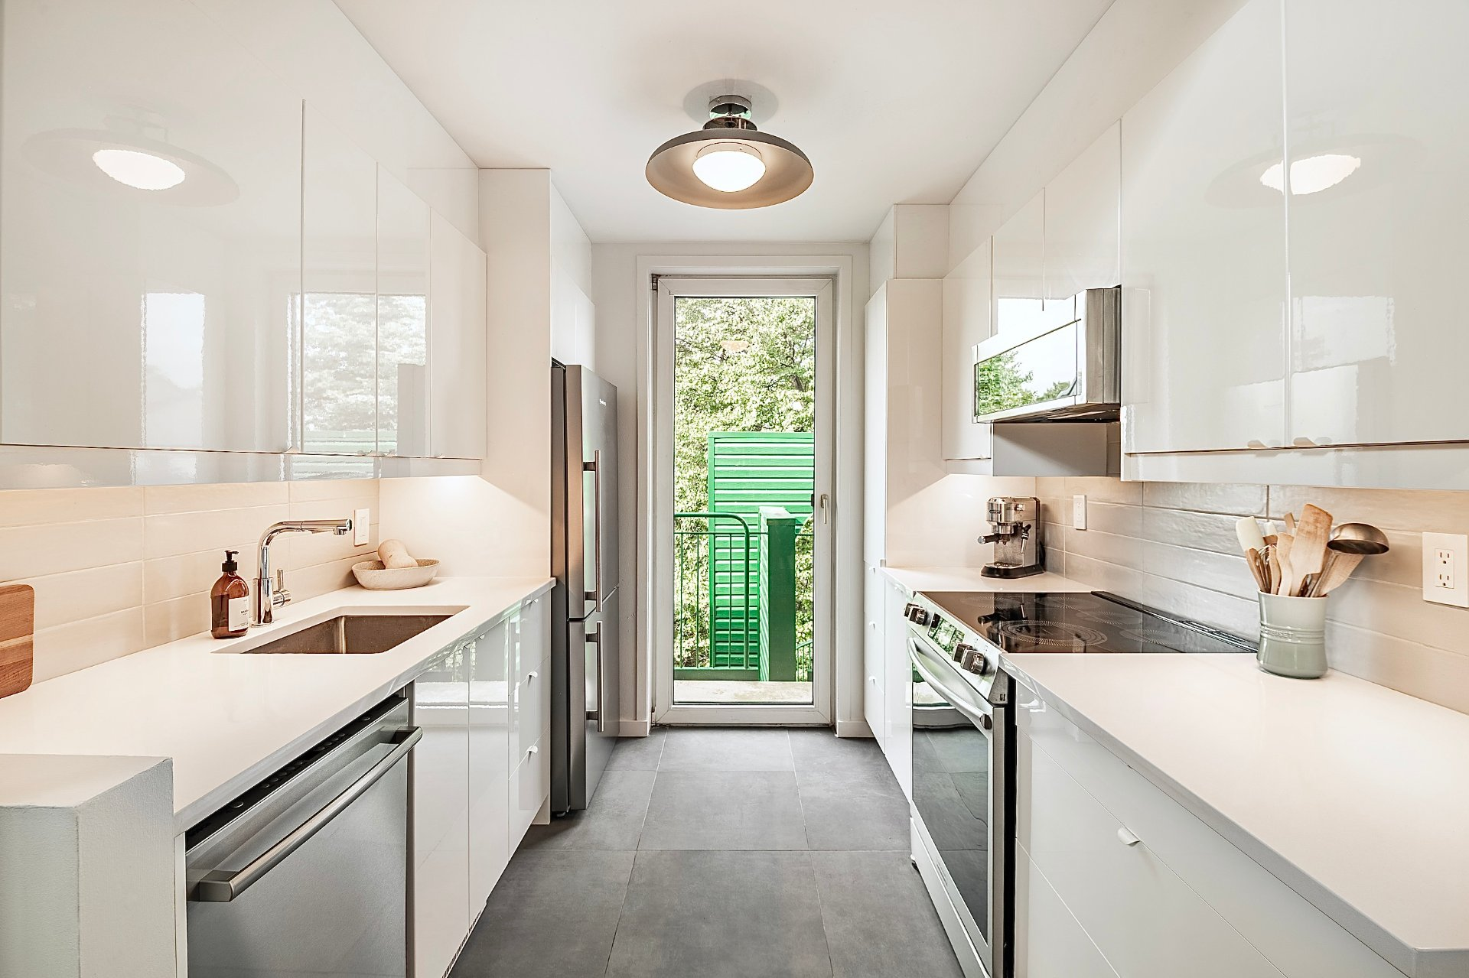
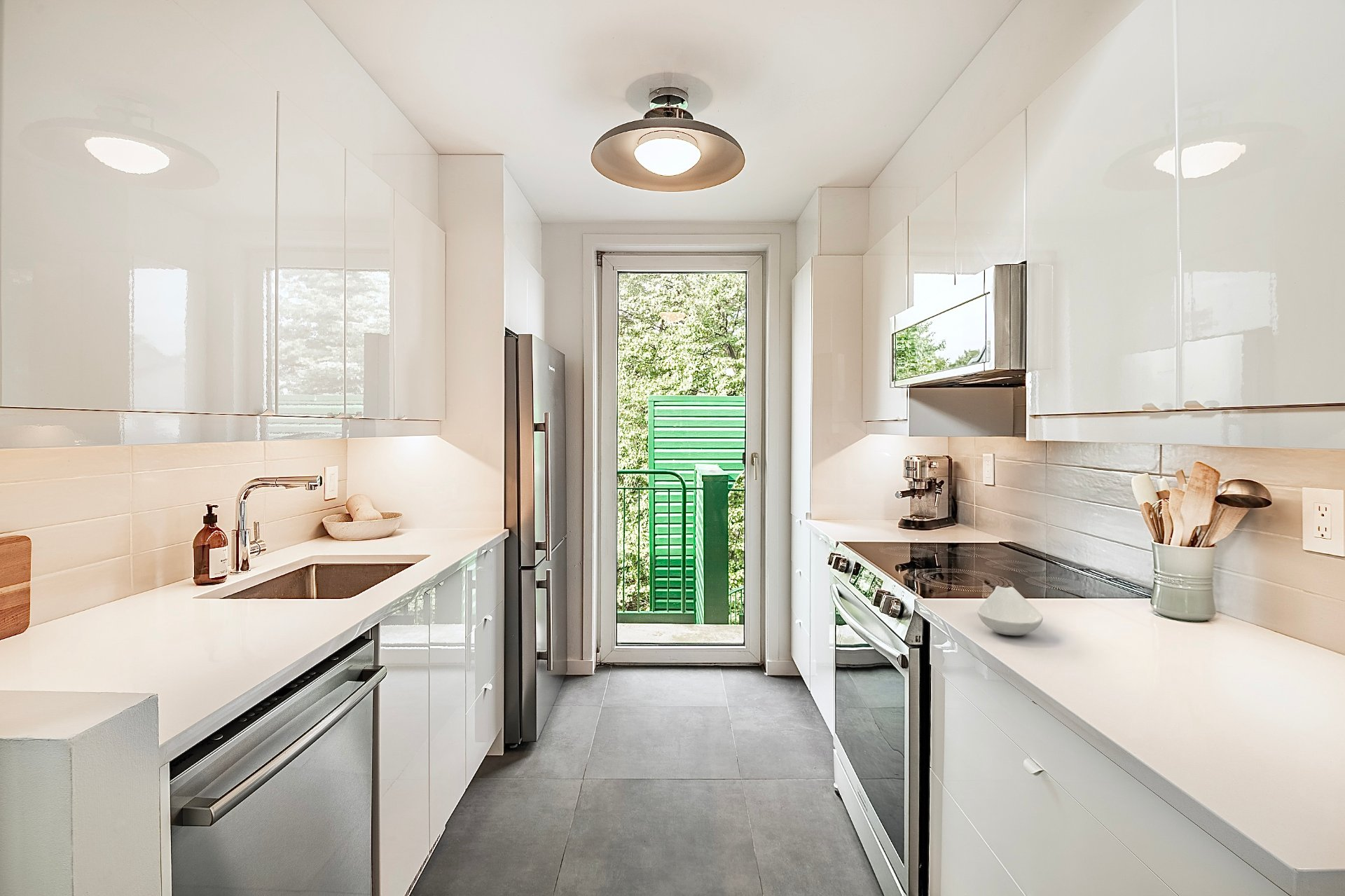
+ spoon rest (1006, 608)
